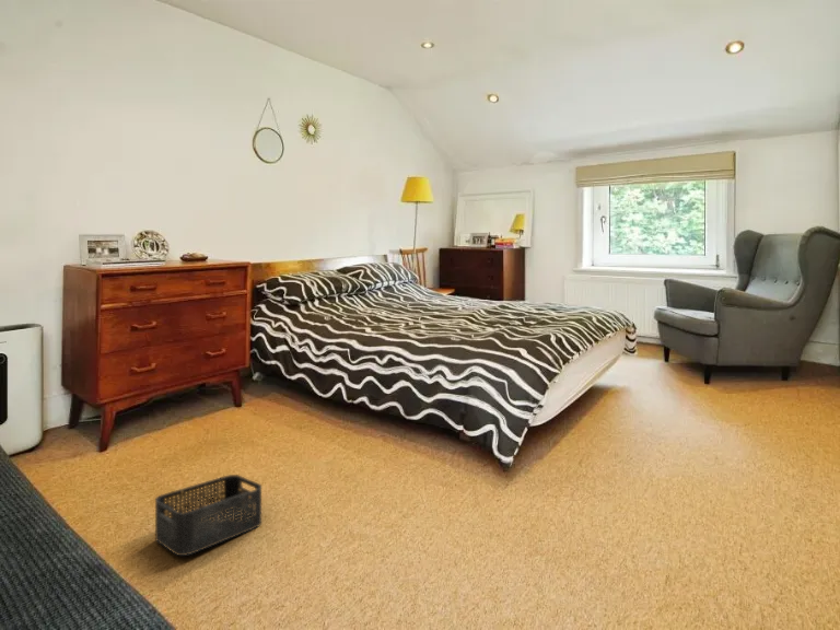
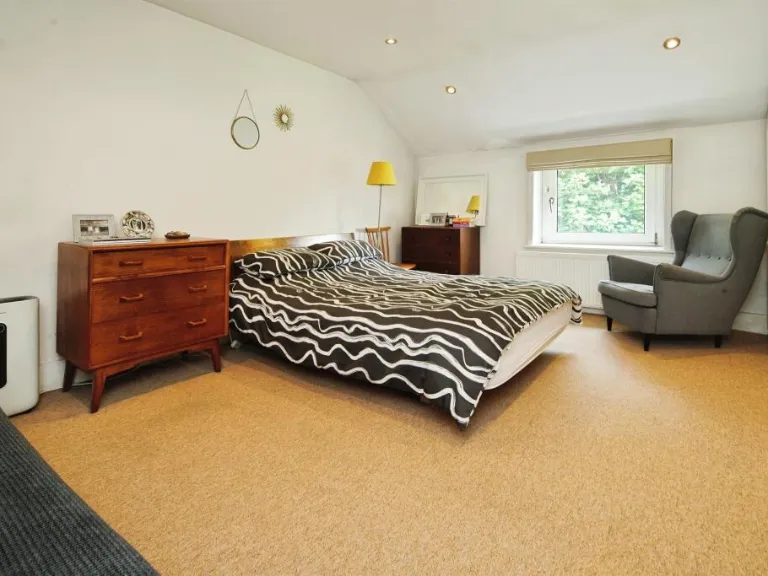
- storage bin (210, 511)
